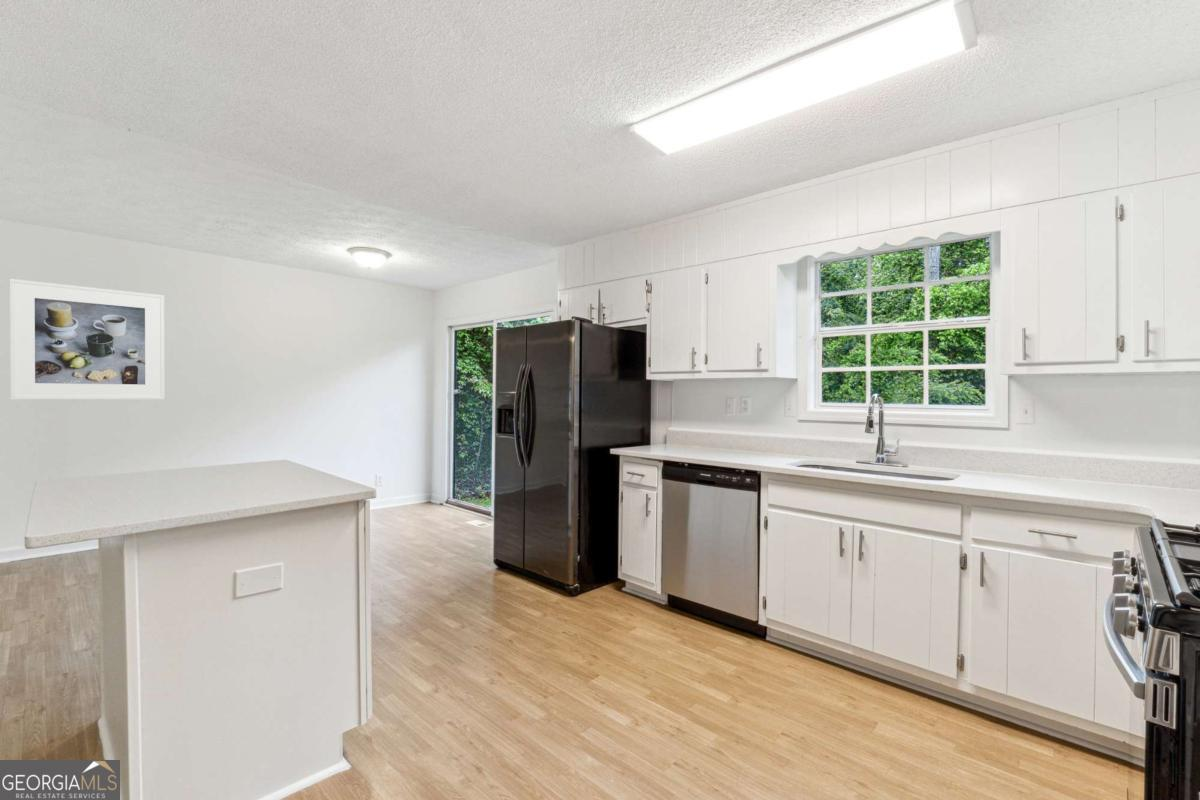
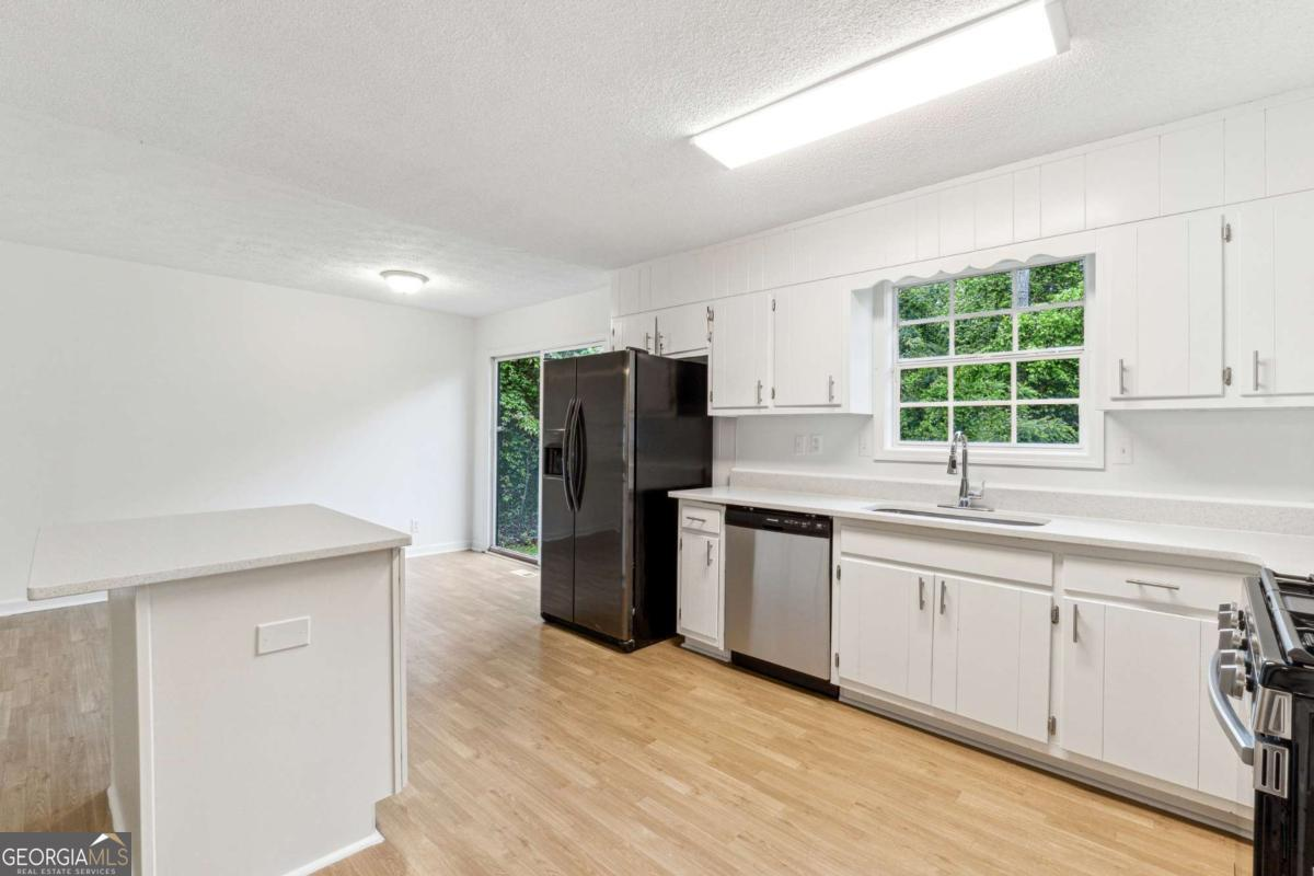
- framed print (92, 343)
